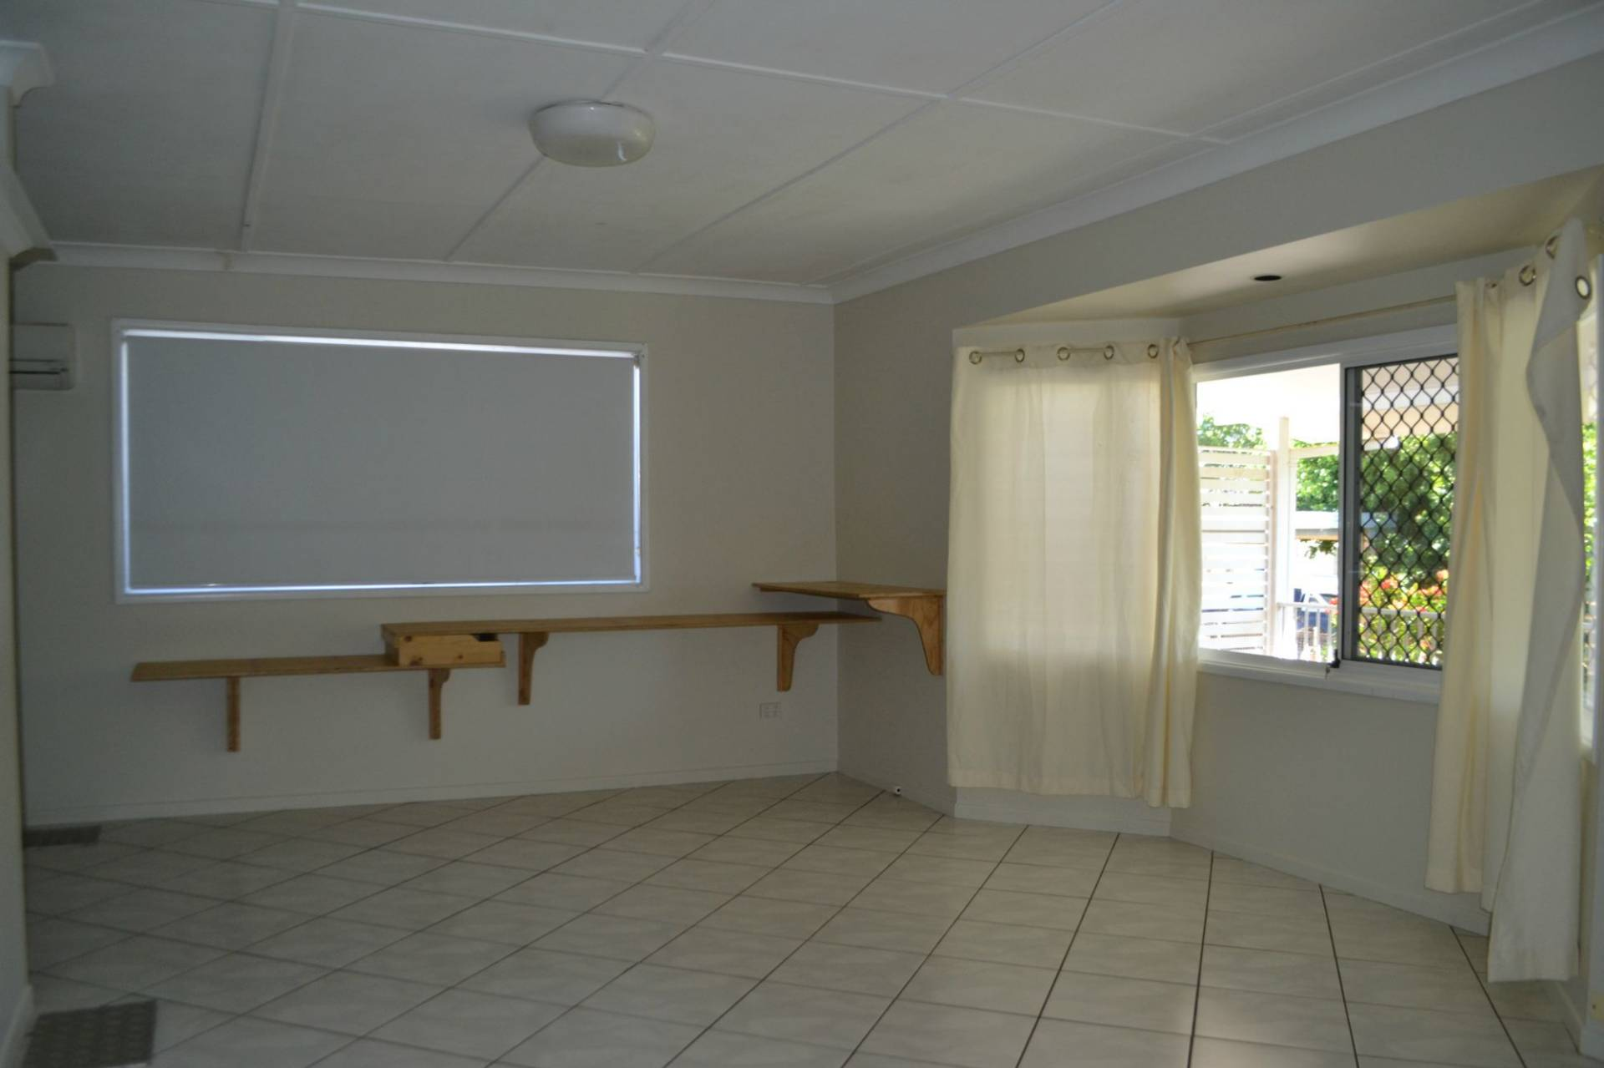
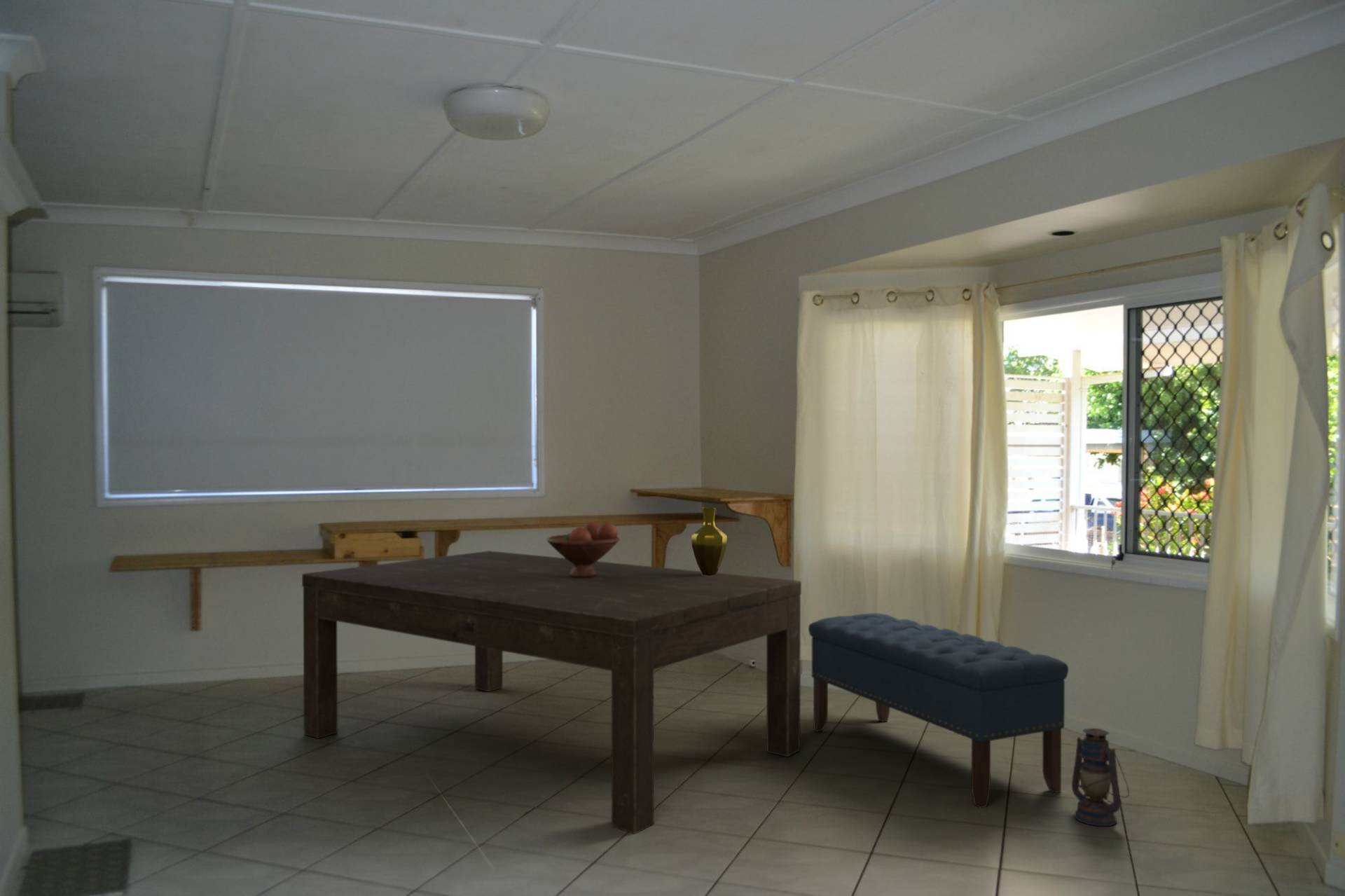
+ fruit bowl (583, 549)
+ bench (925, 696)
+ lantern (1097, 773)
+ dining table (545, 659)
+ vase (709, 540)
